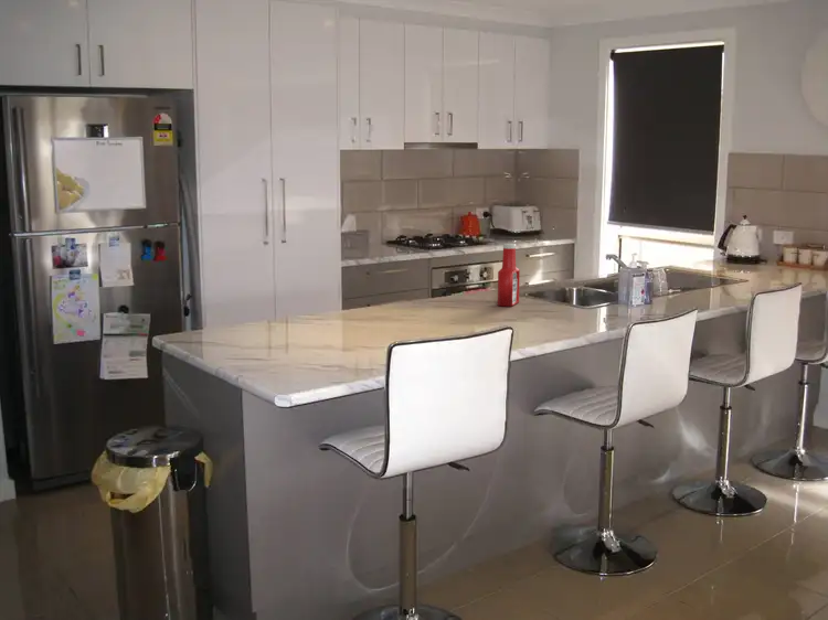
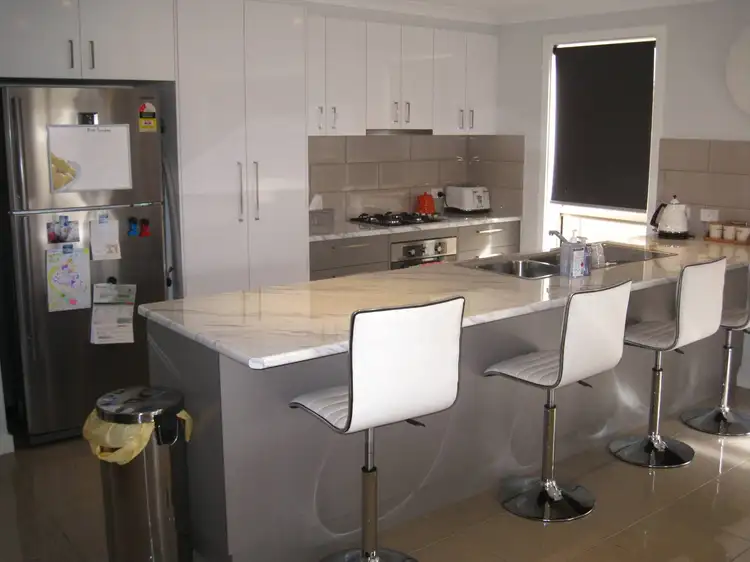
- soap bottle (508, 274)
